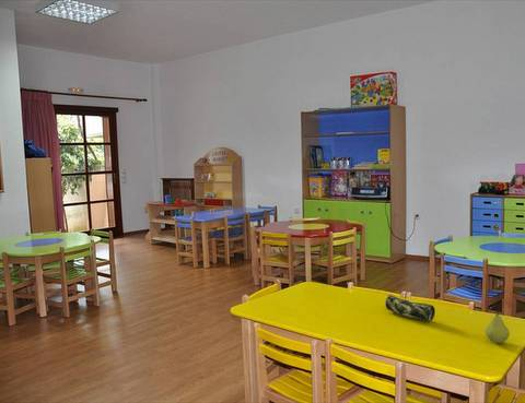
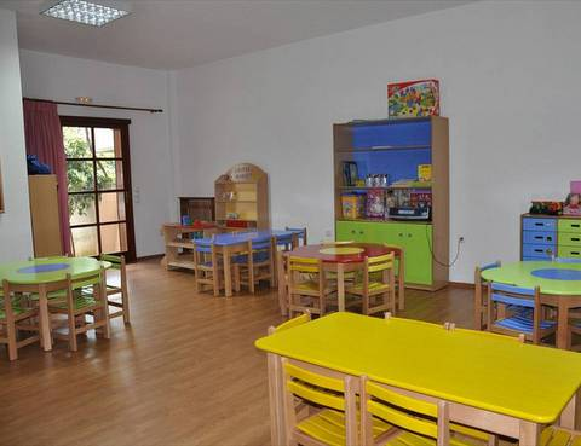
- fruit (497, 327)
- pencil case (408, 308)
